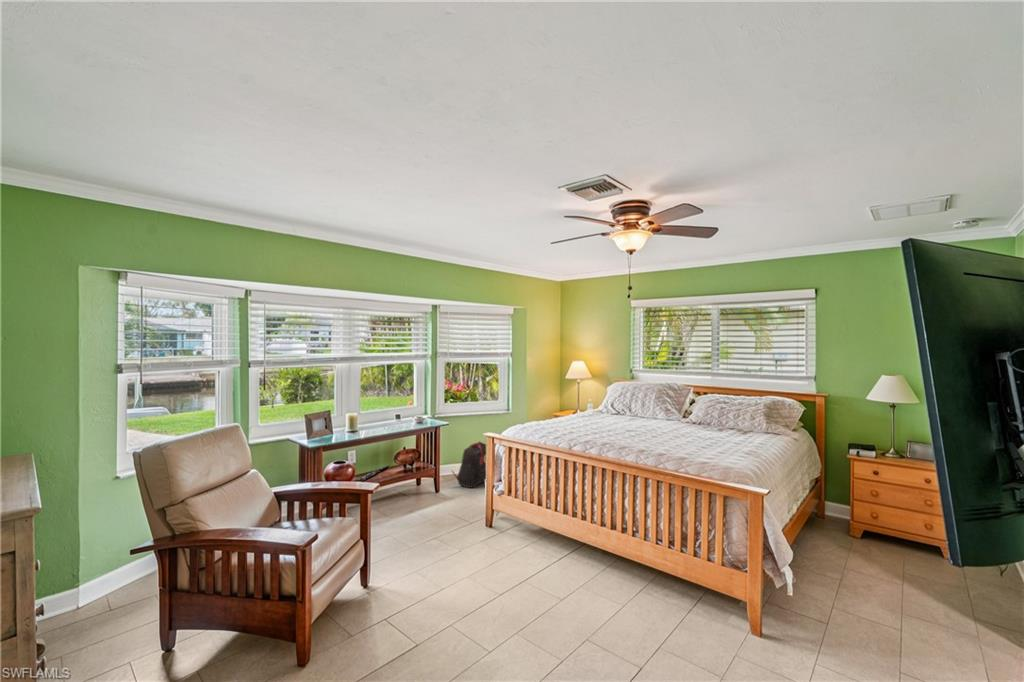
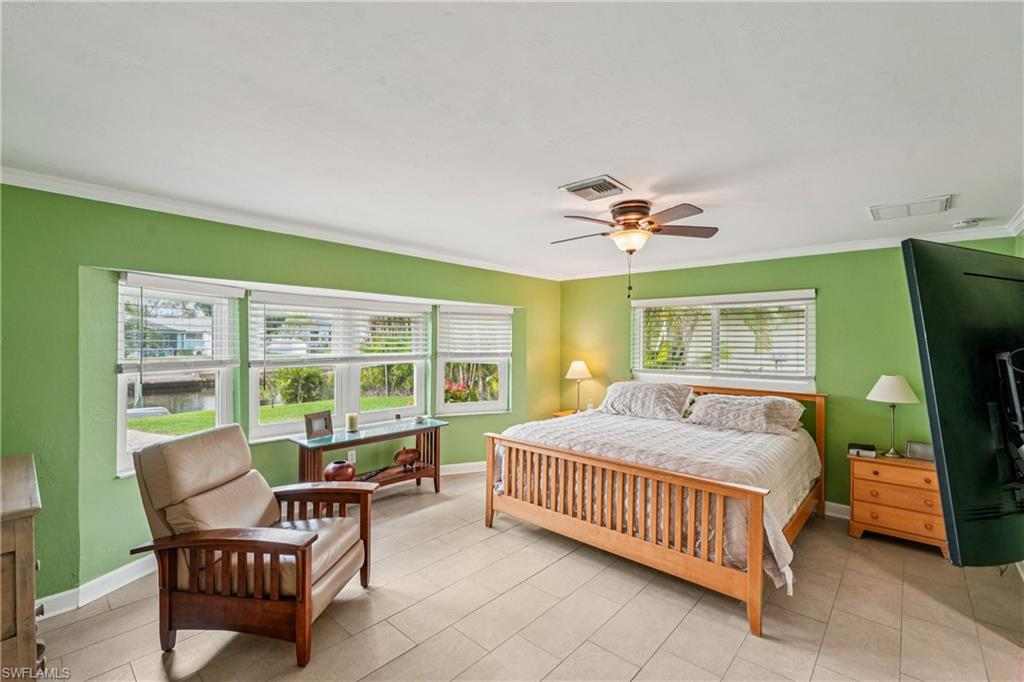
- backpack (473, 462)
